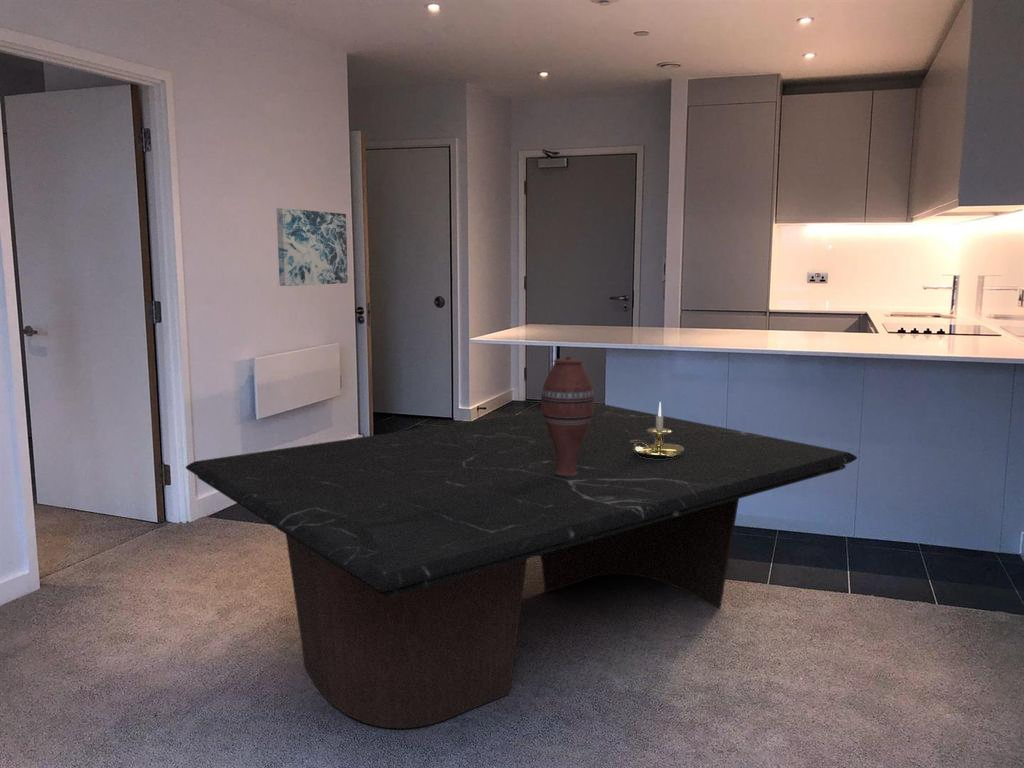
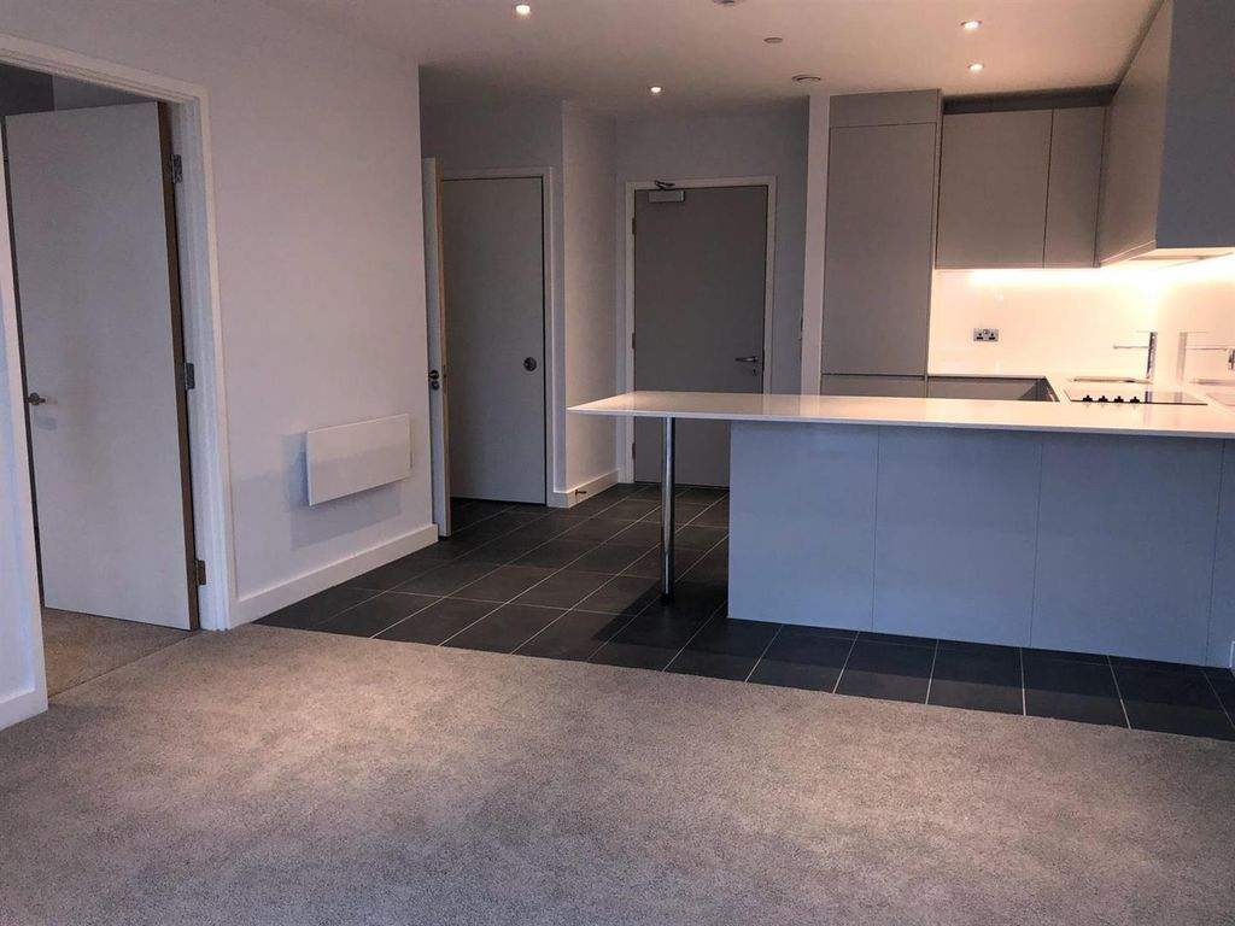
- dining table (530, 547)
- vase (567, 414)
- wall art (314, 248)
- candle holder (656, 427)
